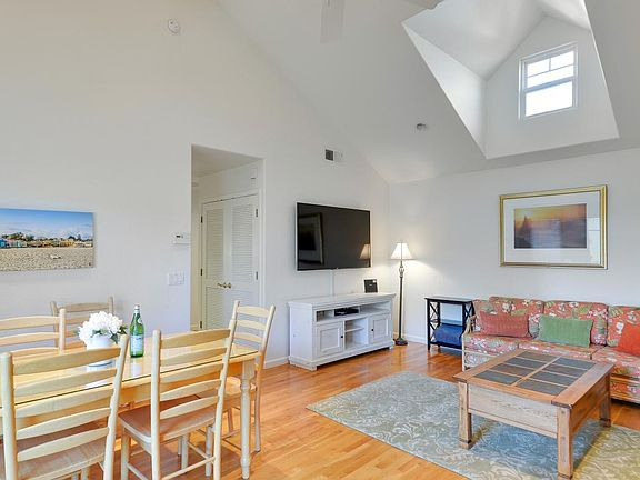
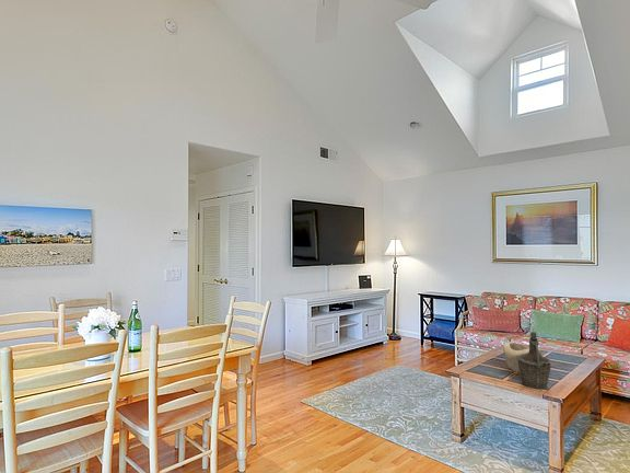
+ bottle (534, 358)
+ decorative bowl (521, 355)
